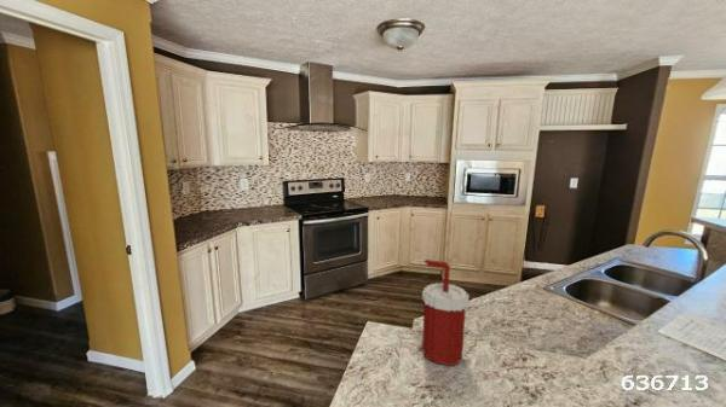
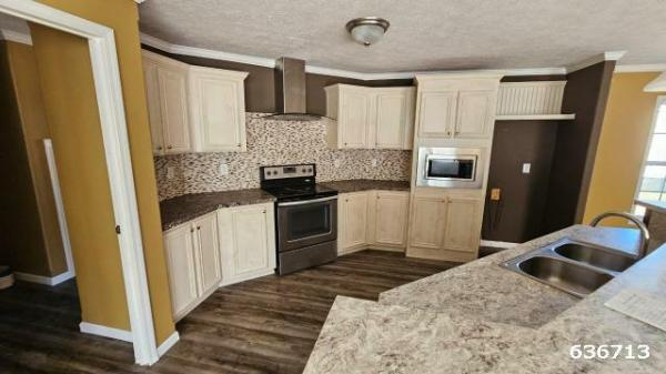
- soap dispenser (444, 309)
